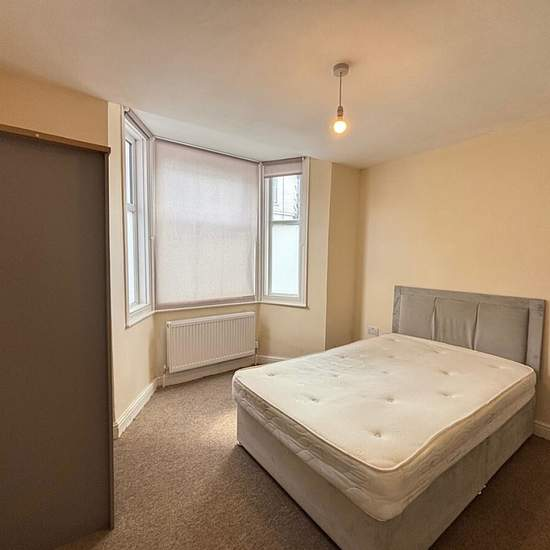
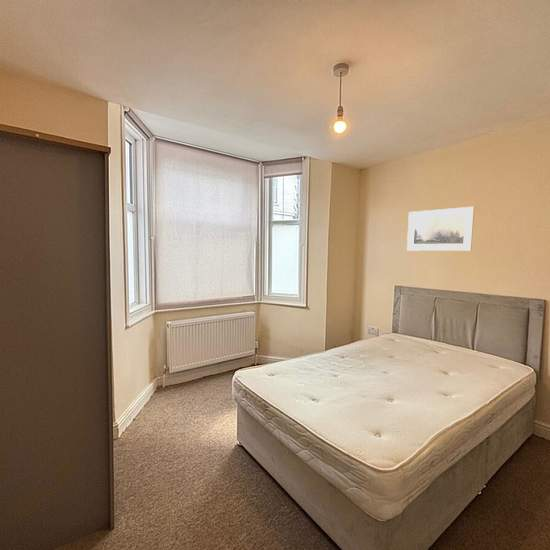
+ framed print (438, 230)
